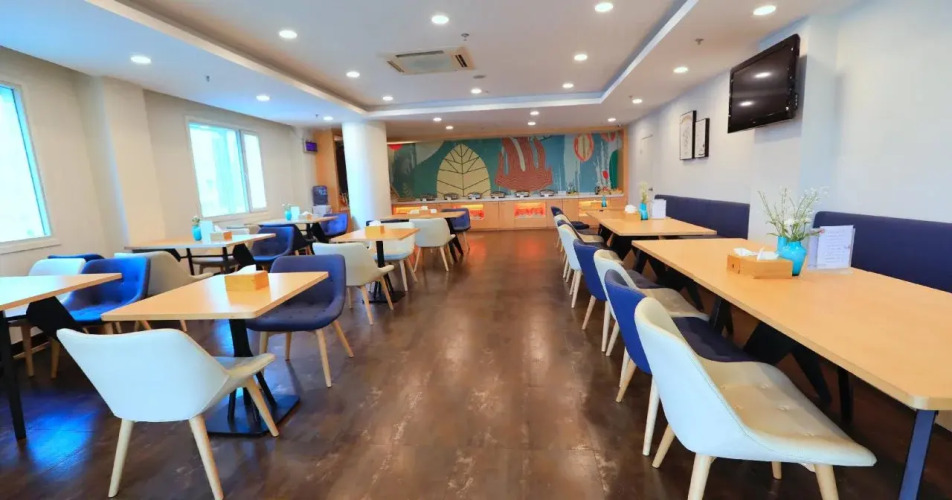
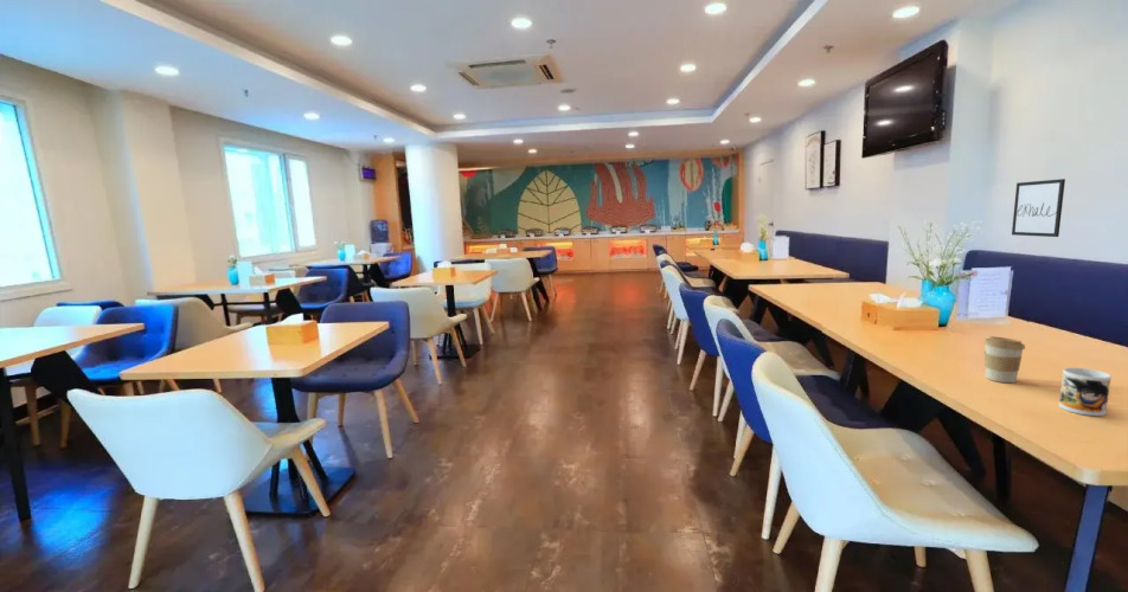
+ coffee cup (1002, 358)
+ mug (1082, 388)
+ wall art (1036, 208)
